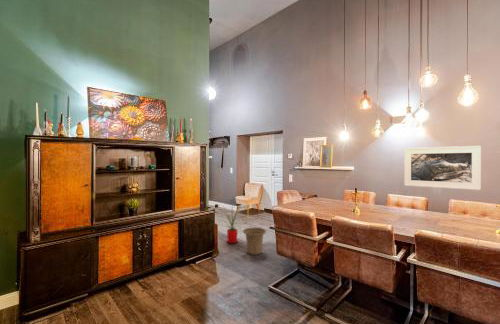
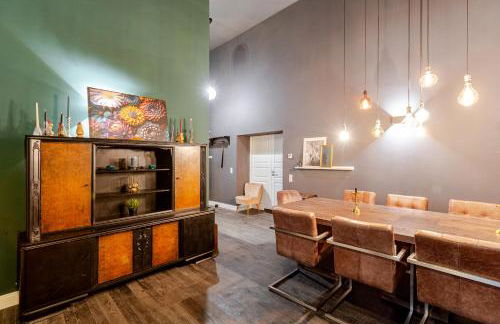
- house plant (232, 222)
- basket (254, 241)
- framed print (439, 167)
